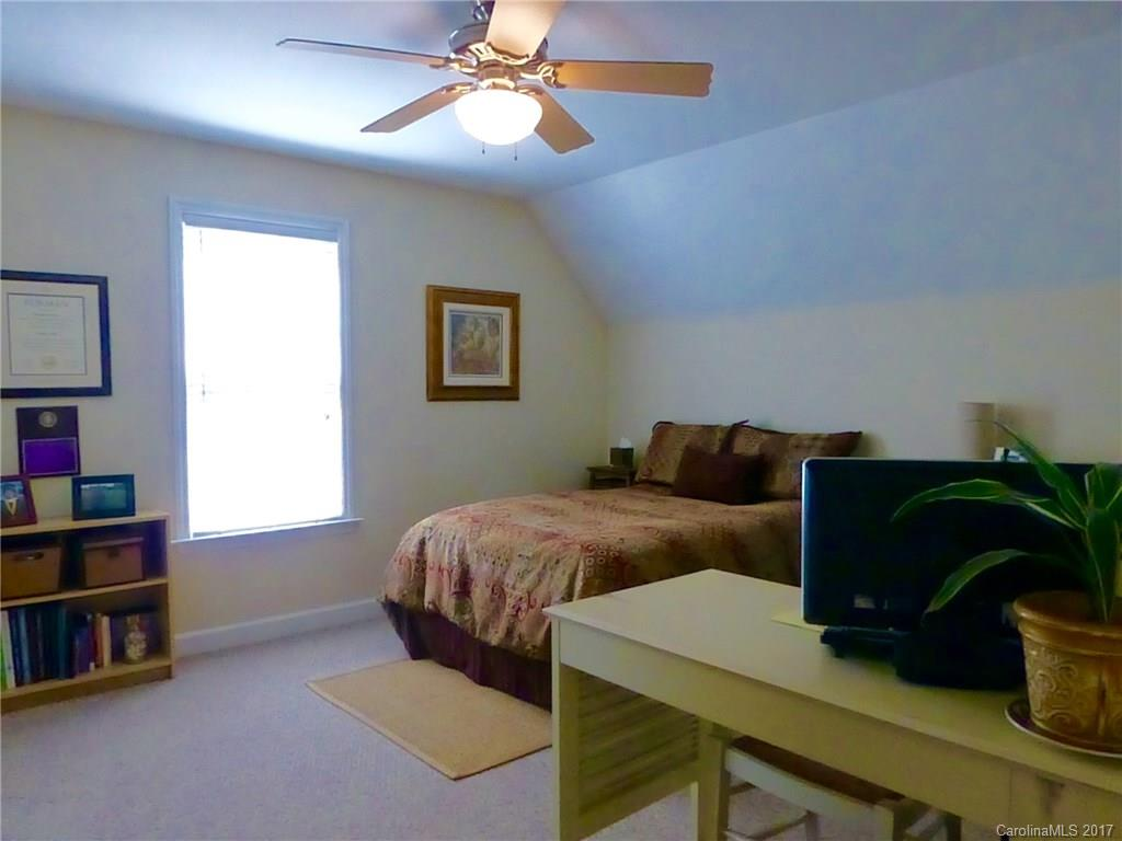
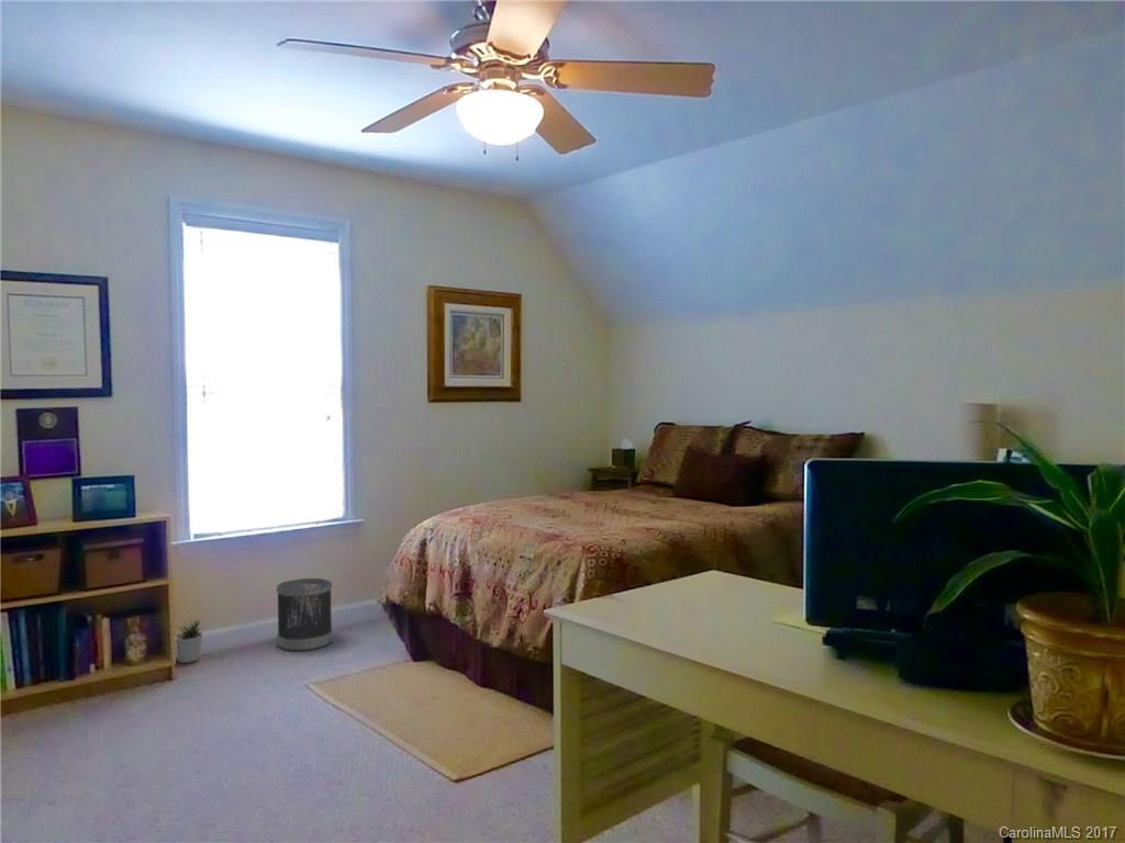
+ potted plant (188, 639)
+ wastebasket (304, 614)
